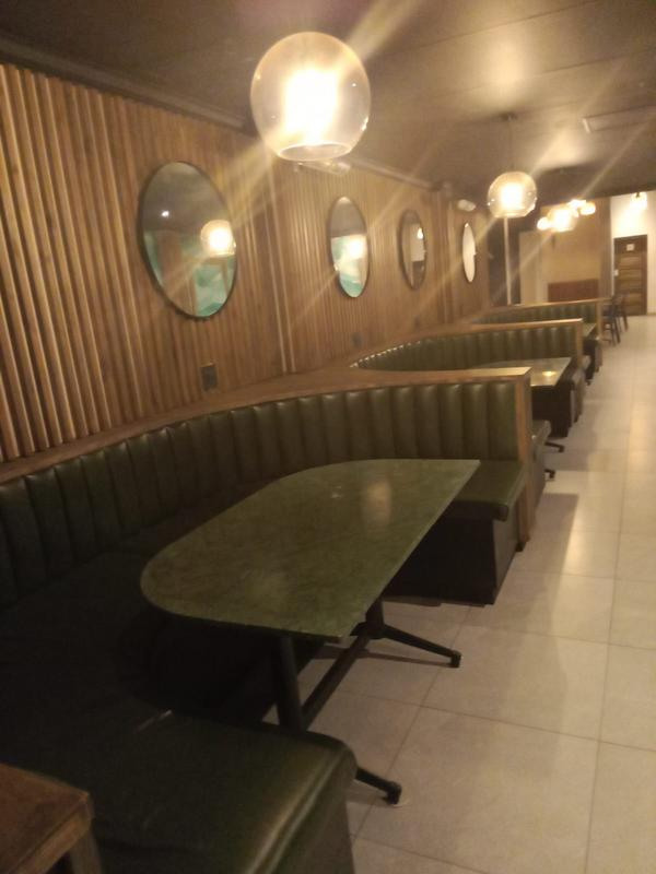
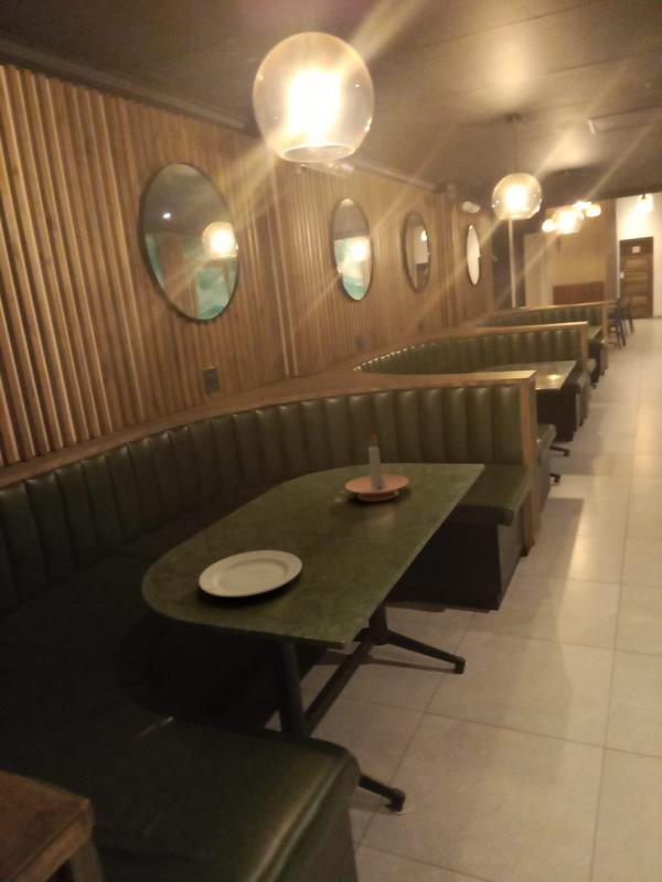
+ chinaware (250, 576)
+ candle holder (374, 461)
